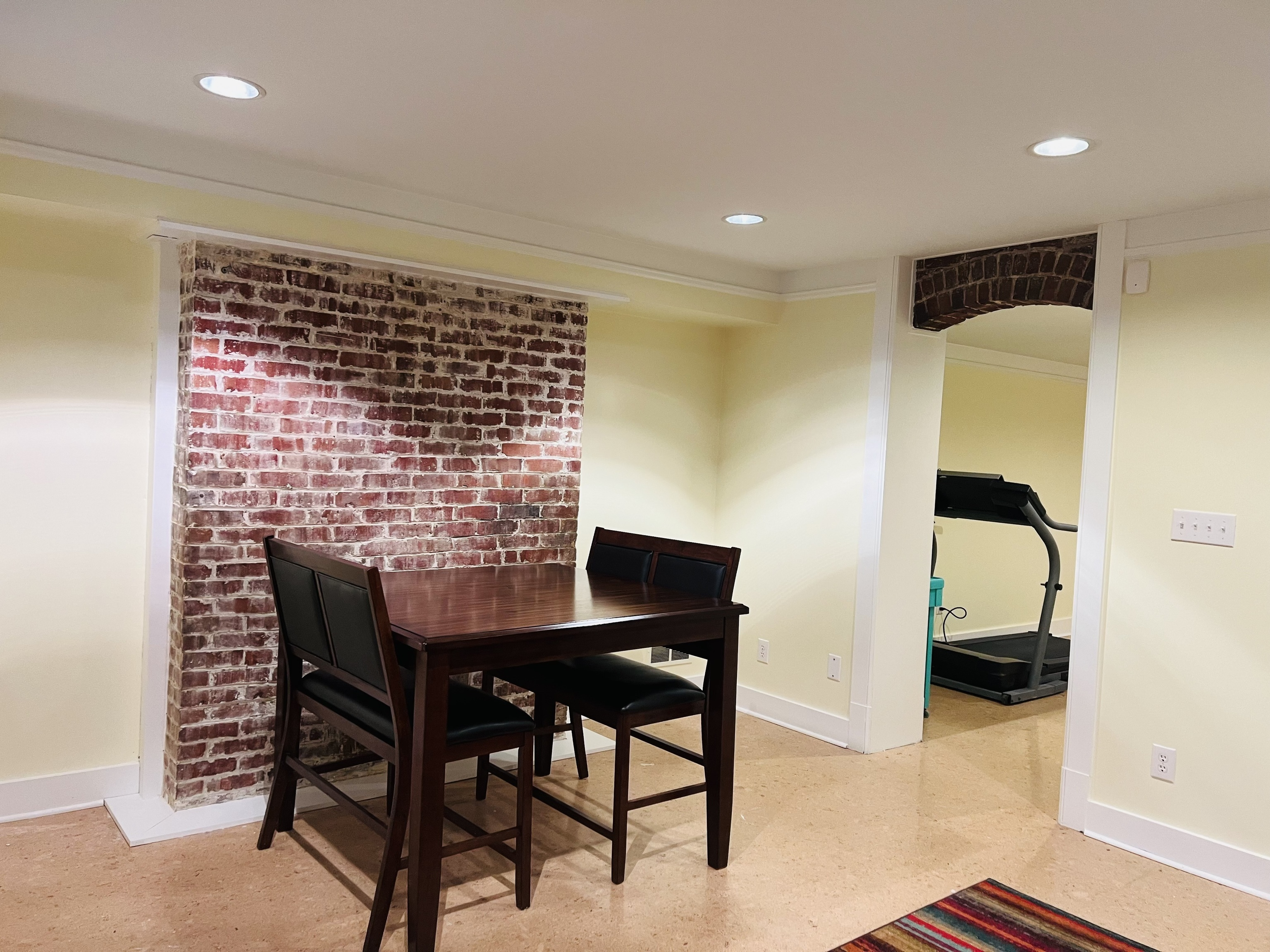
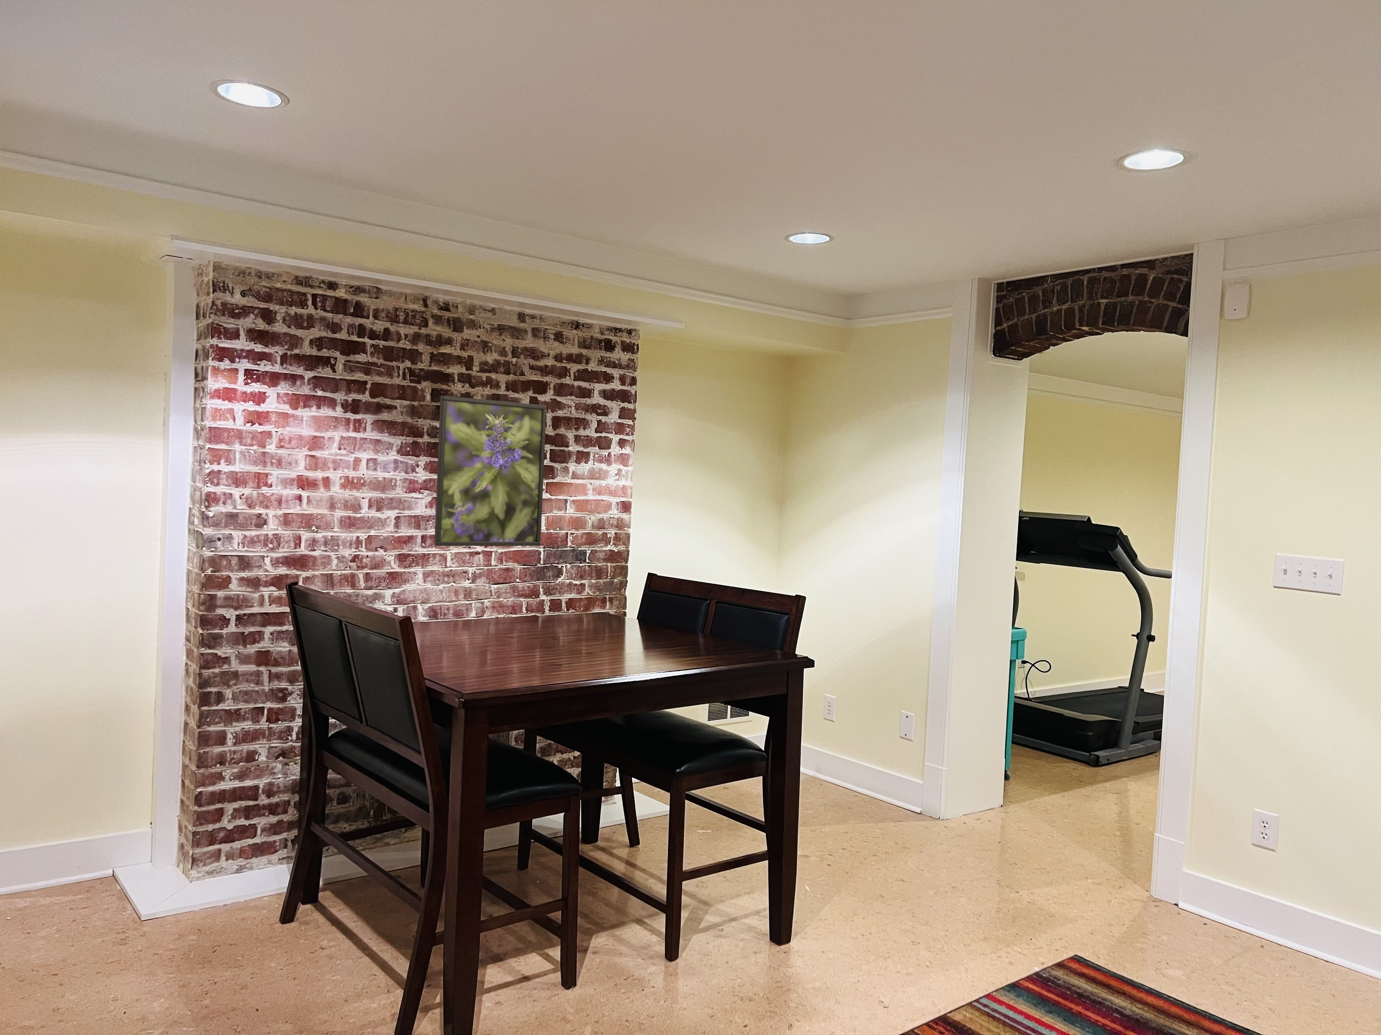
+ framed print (492, 473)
